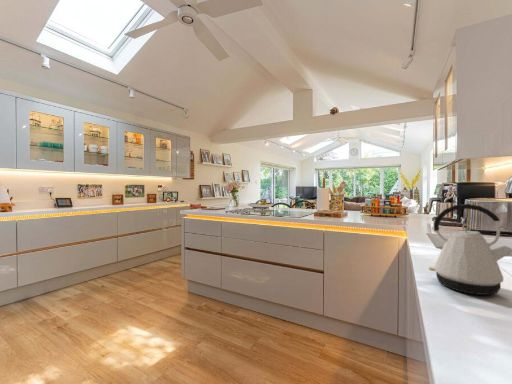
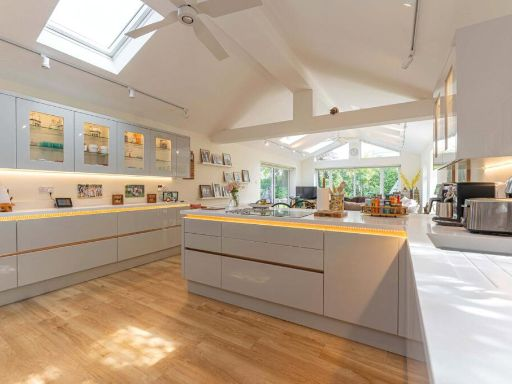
- kettle (468, 245)
